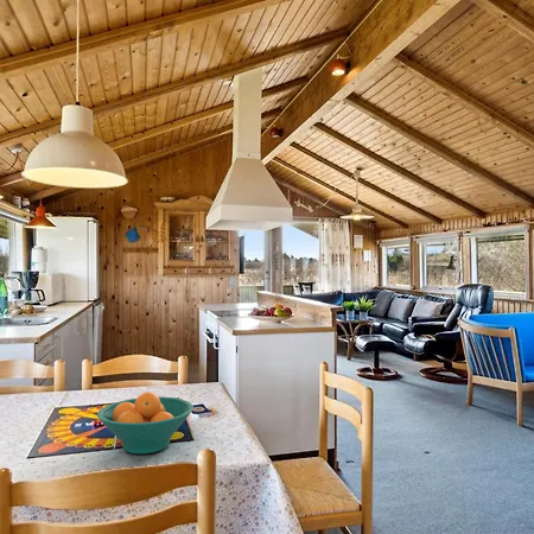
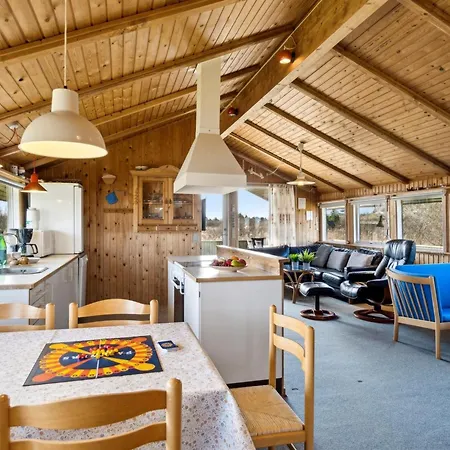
- fruit bowl (146, 419)
